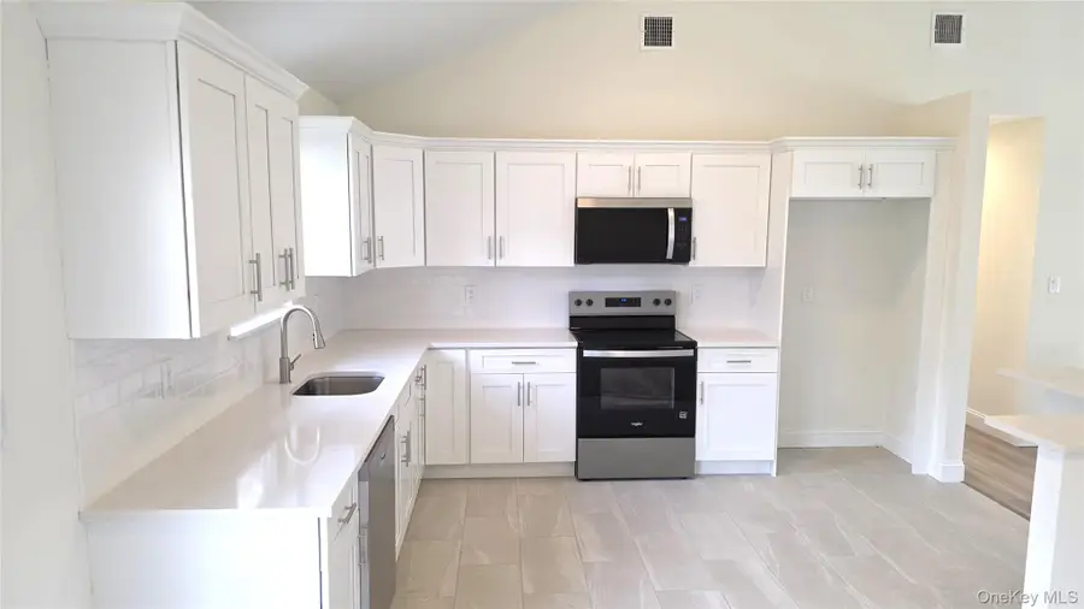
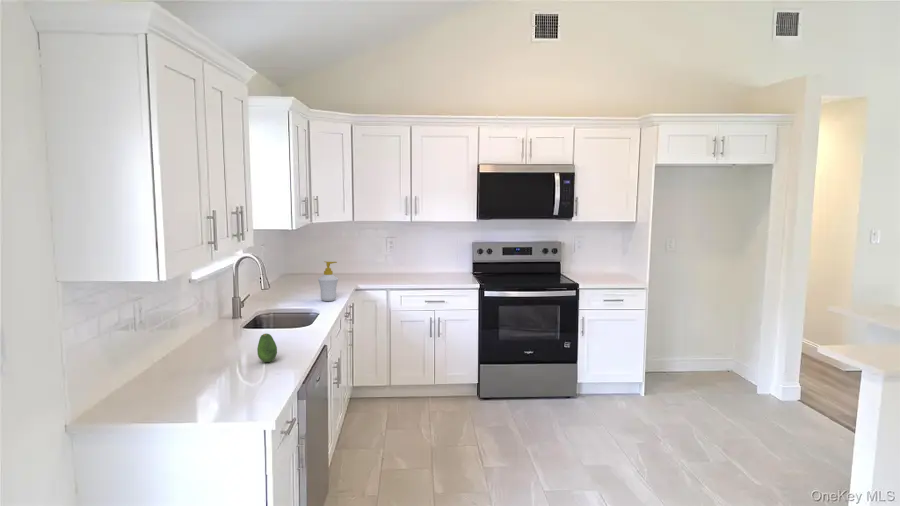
+ fruit (267, 347)
+ soap bottle (328, 280)
